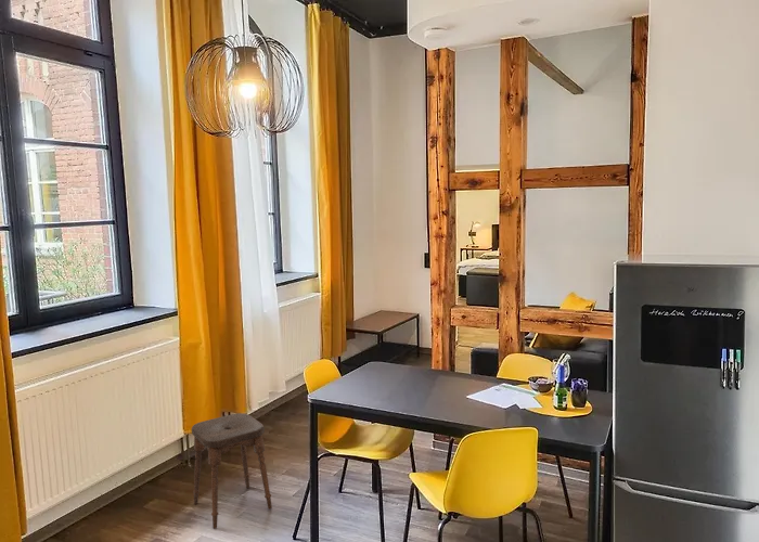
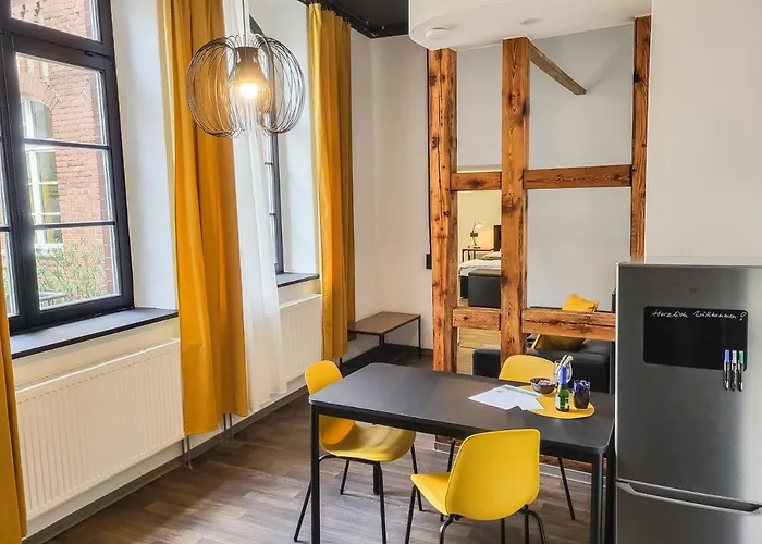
- stool (220, 464)
